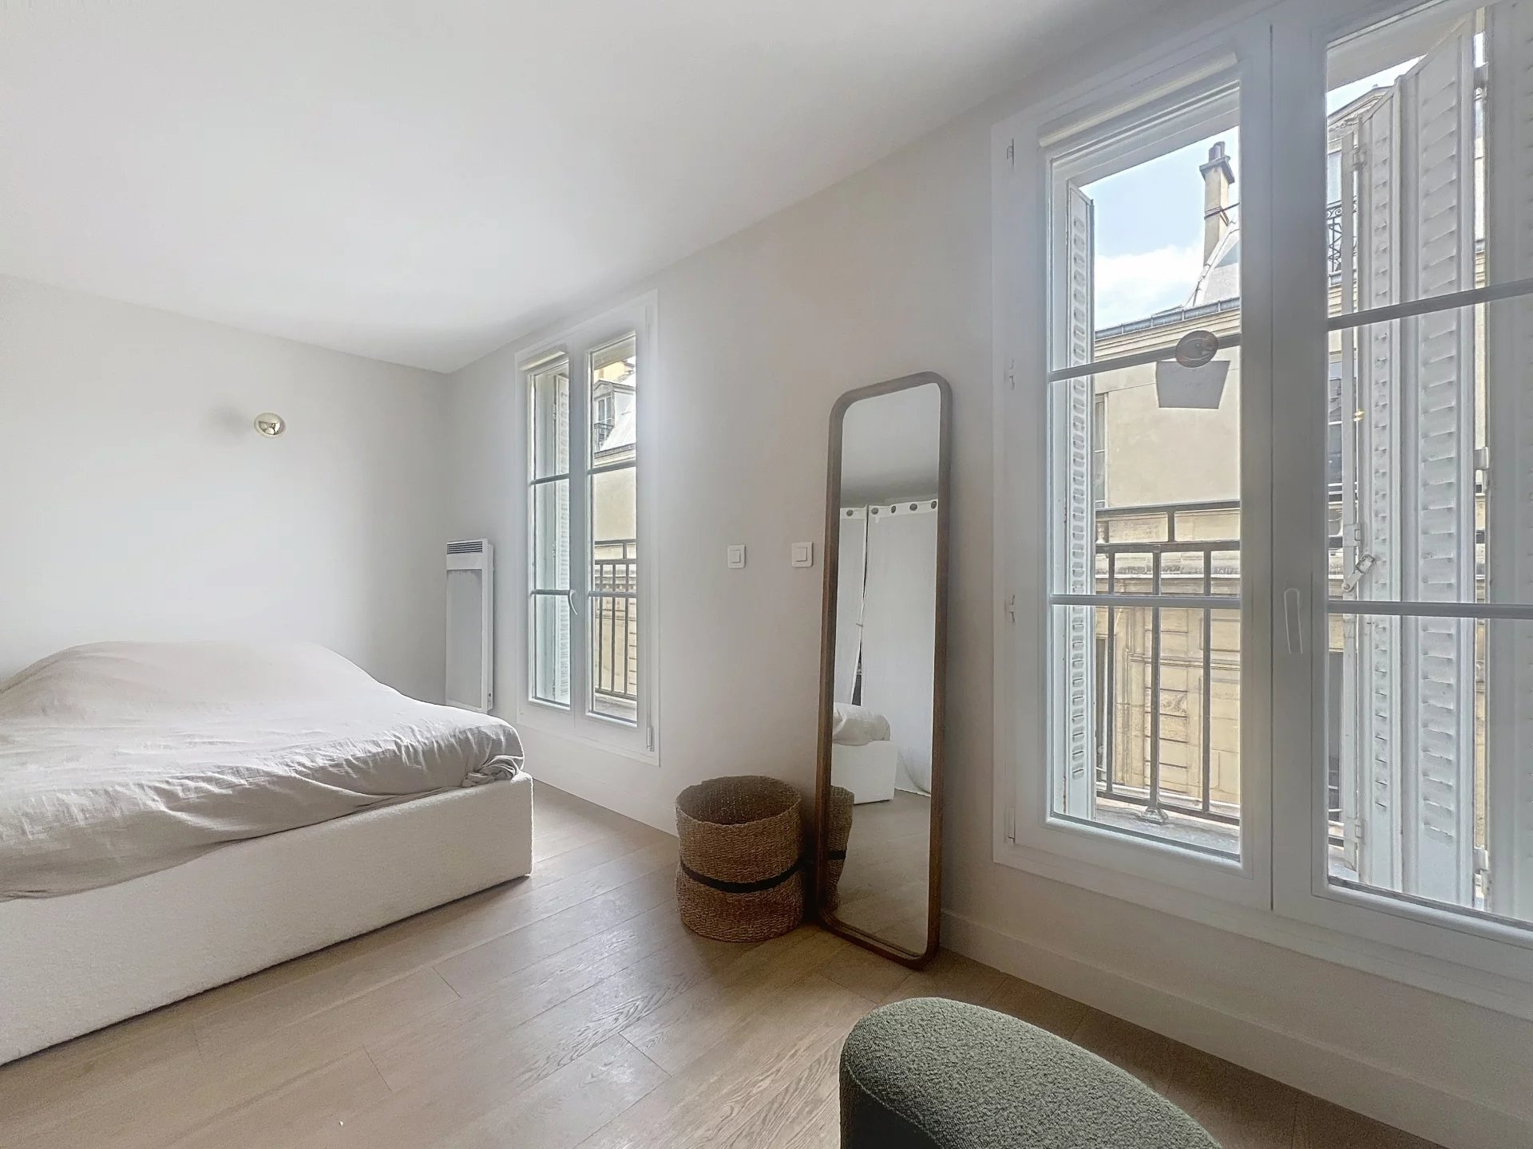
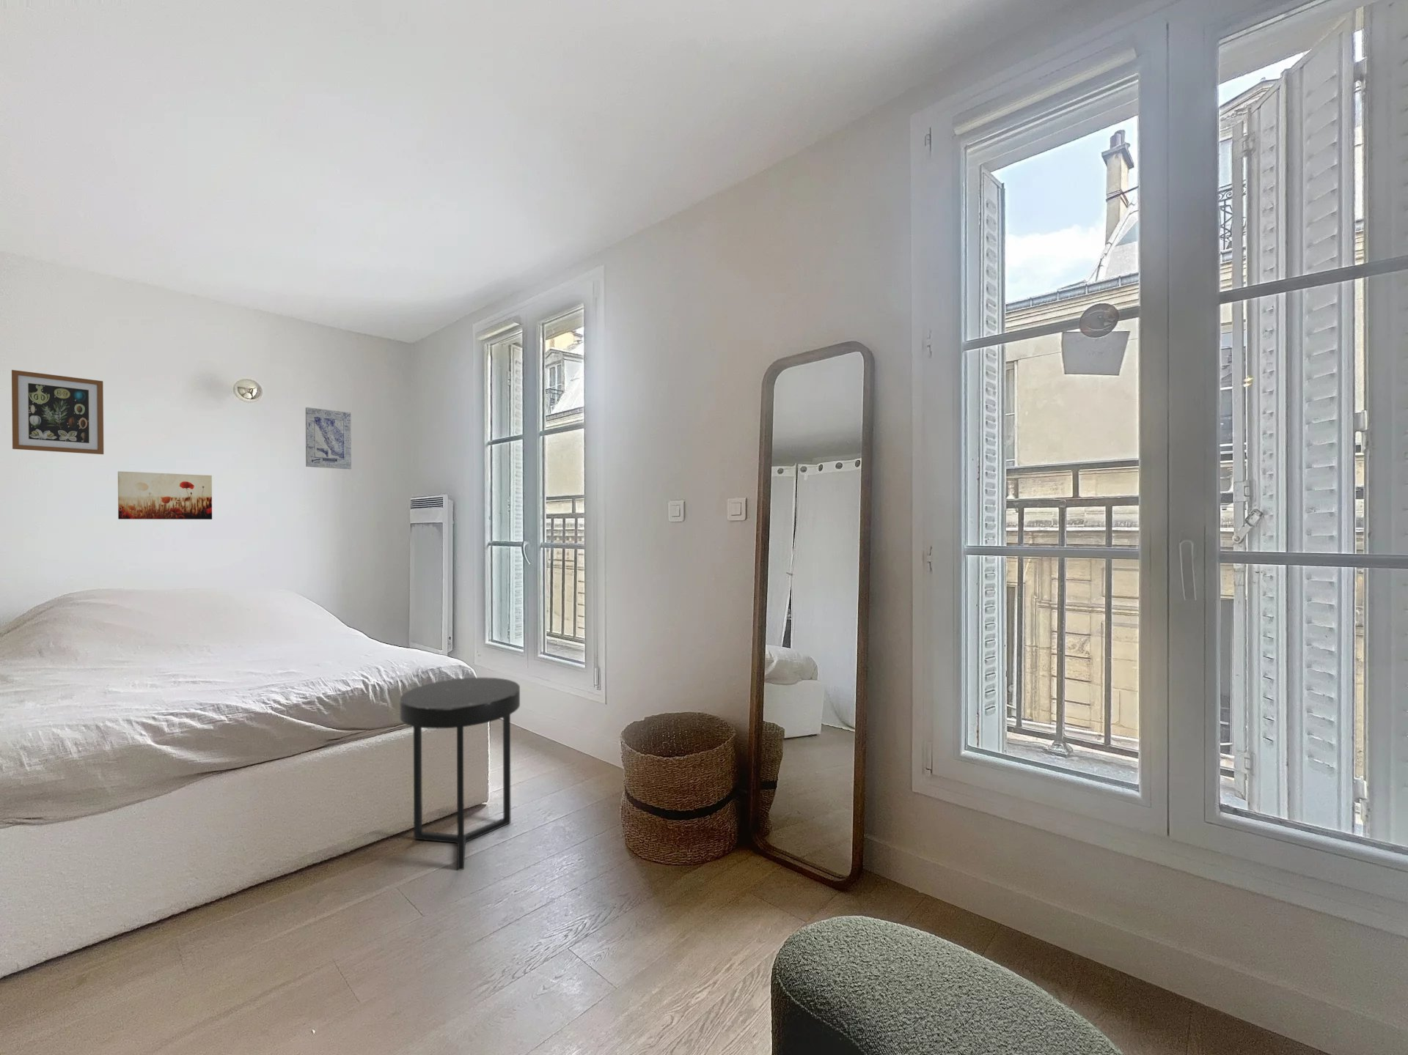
+ wall art (328, 439)
+ wall art (166, 496)
+ side table (462, 767)
+ wall art (60, 413)
